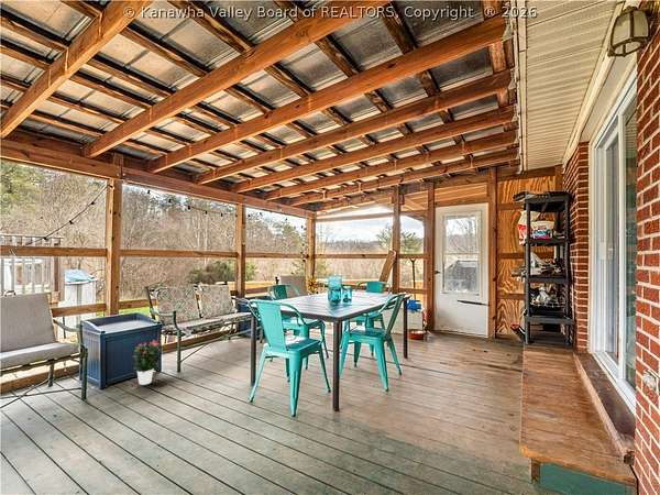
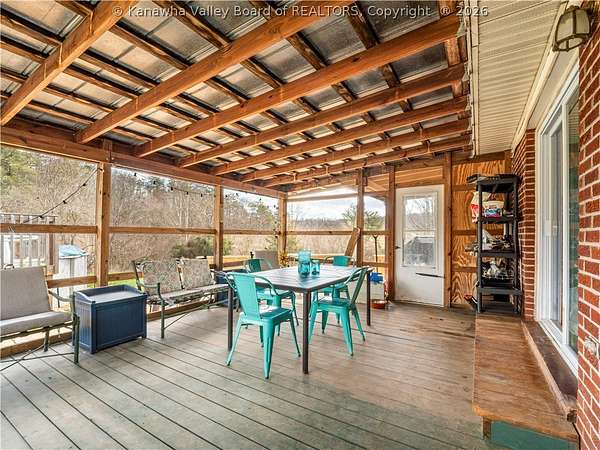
- potted flower (146, 362)
